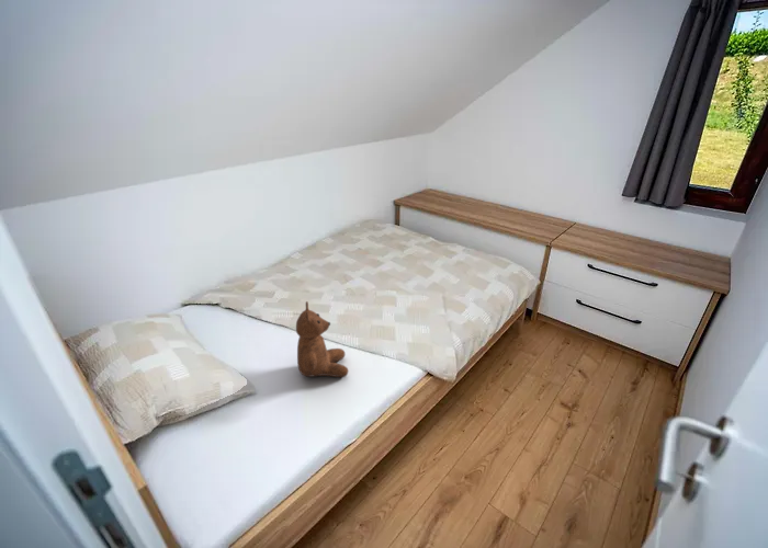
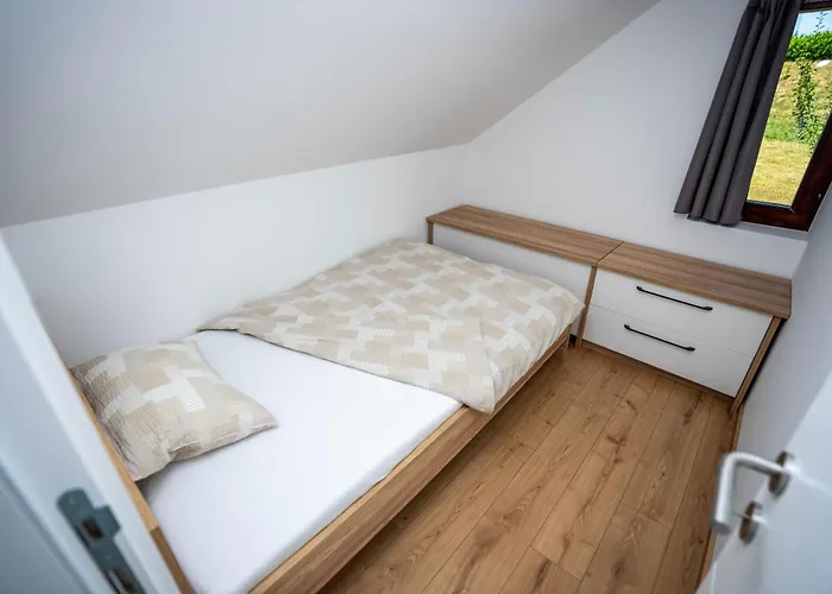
- teddy bear (320, 339)
